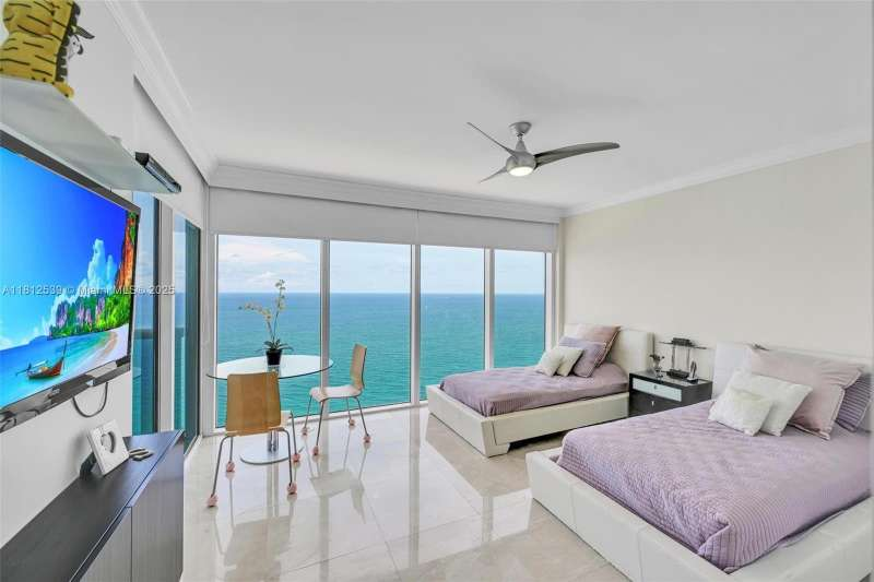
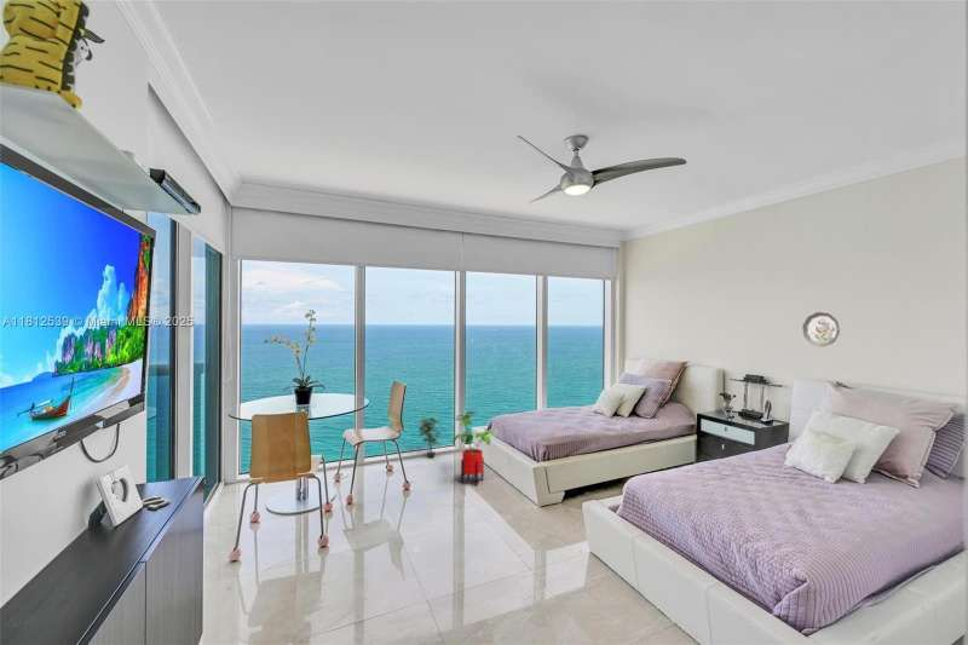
+ house plant (469, 447)
+ decorative plate (820, 329)
+ potted plant (430, 434)
